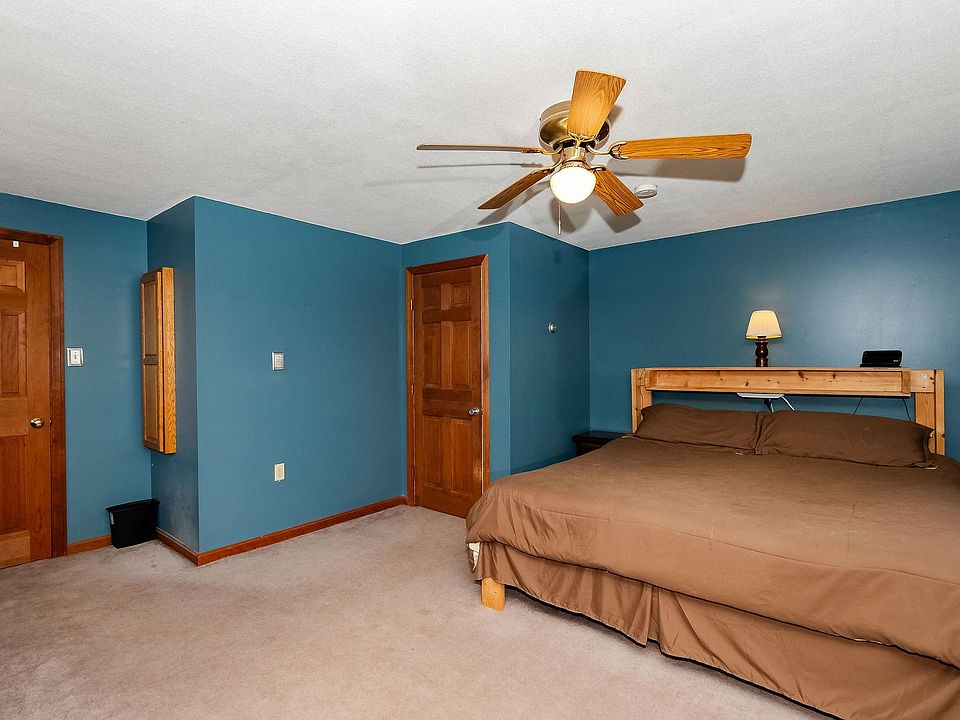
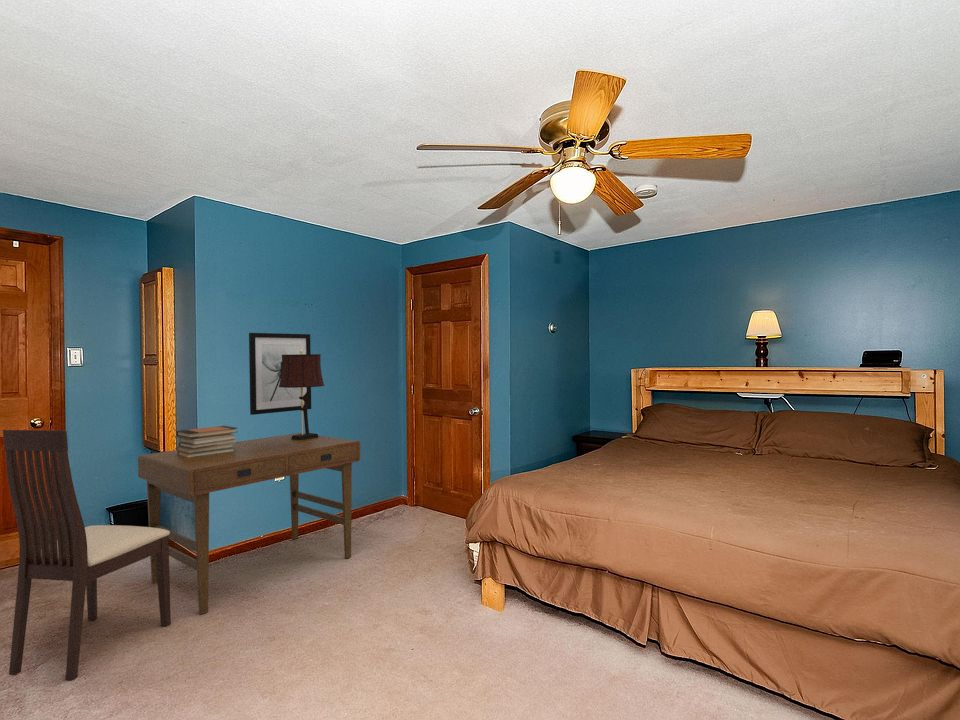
+ chair (87, 535)
+ table lamp (301, 394)
+ desk (251, 483)
+ book stack (207, 440)
+ wall art (281, 372)
